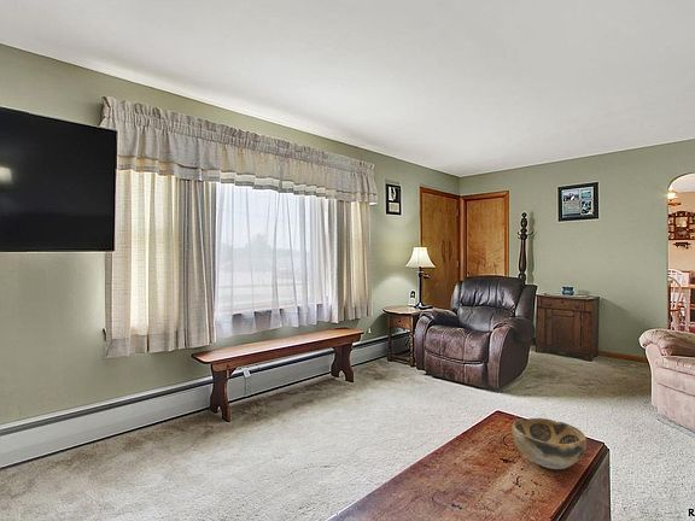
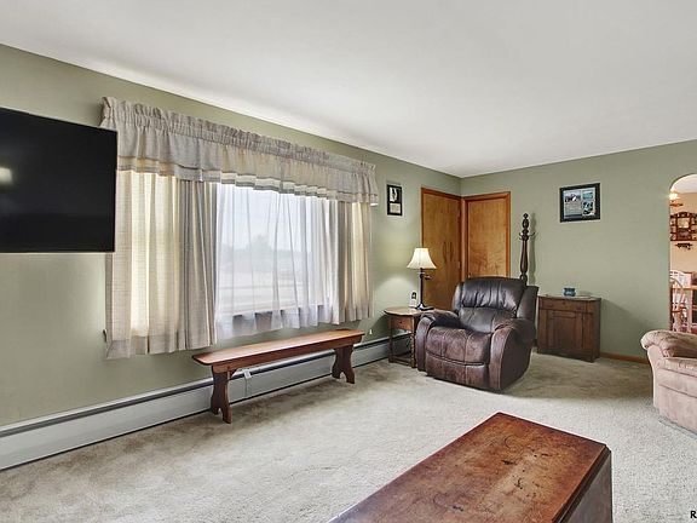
- decorative bowl (548, 446)
